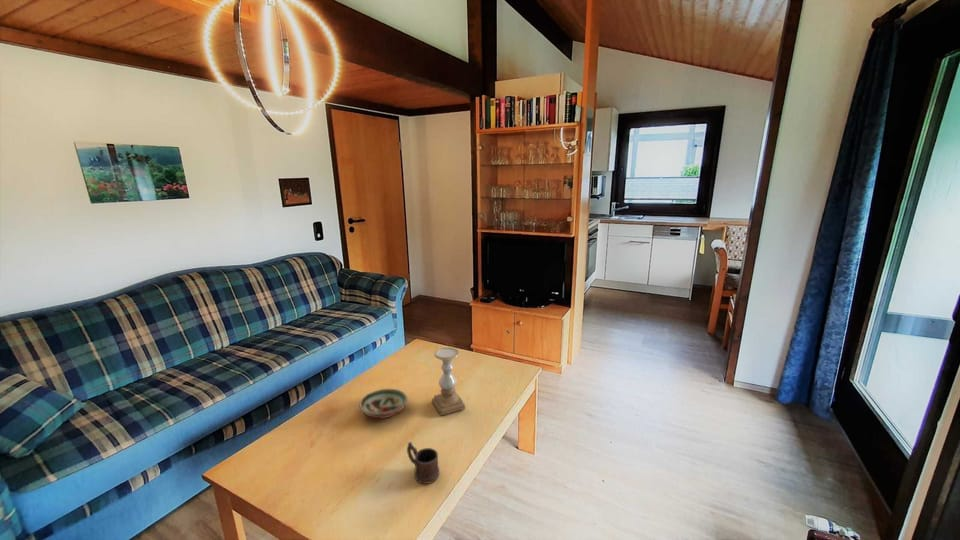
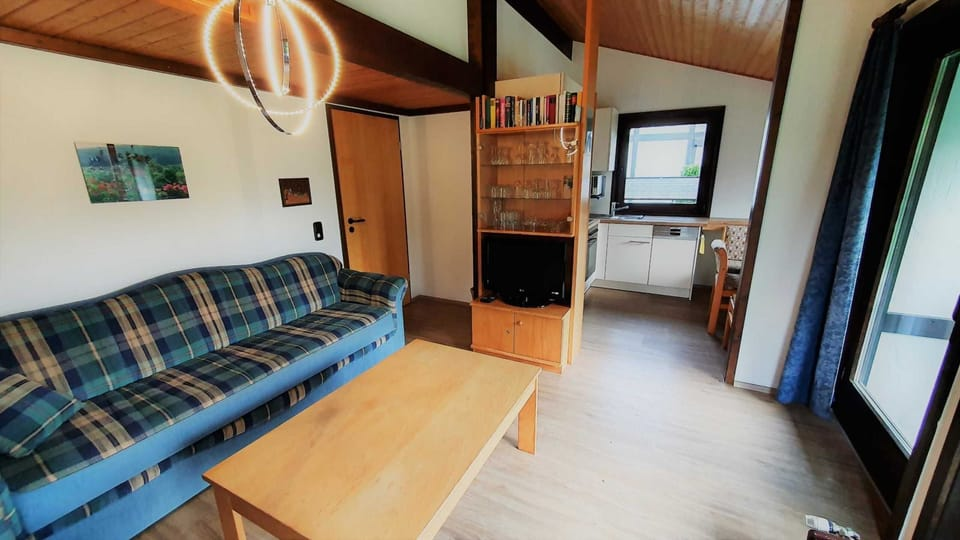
- candle holder (447, 379)
- mug (421, 460)
- decorative bowl (384, 405)
